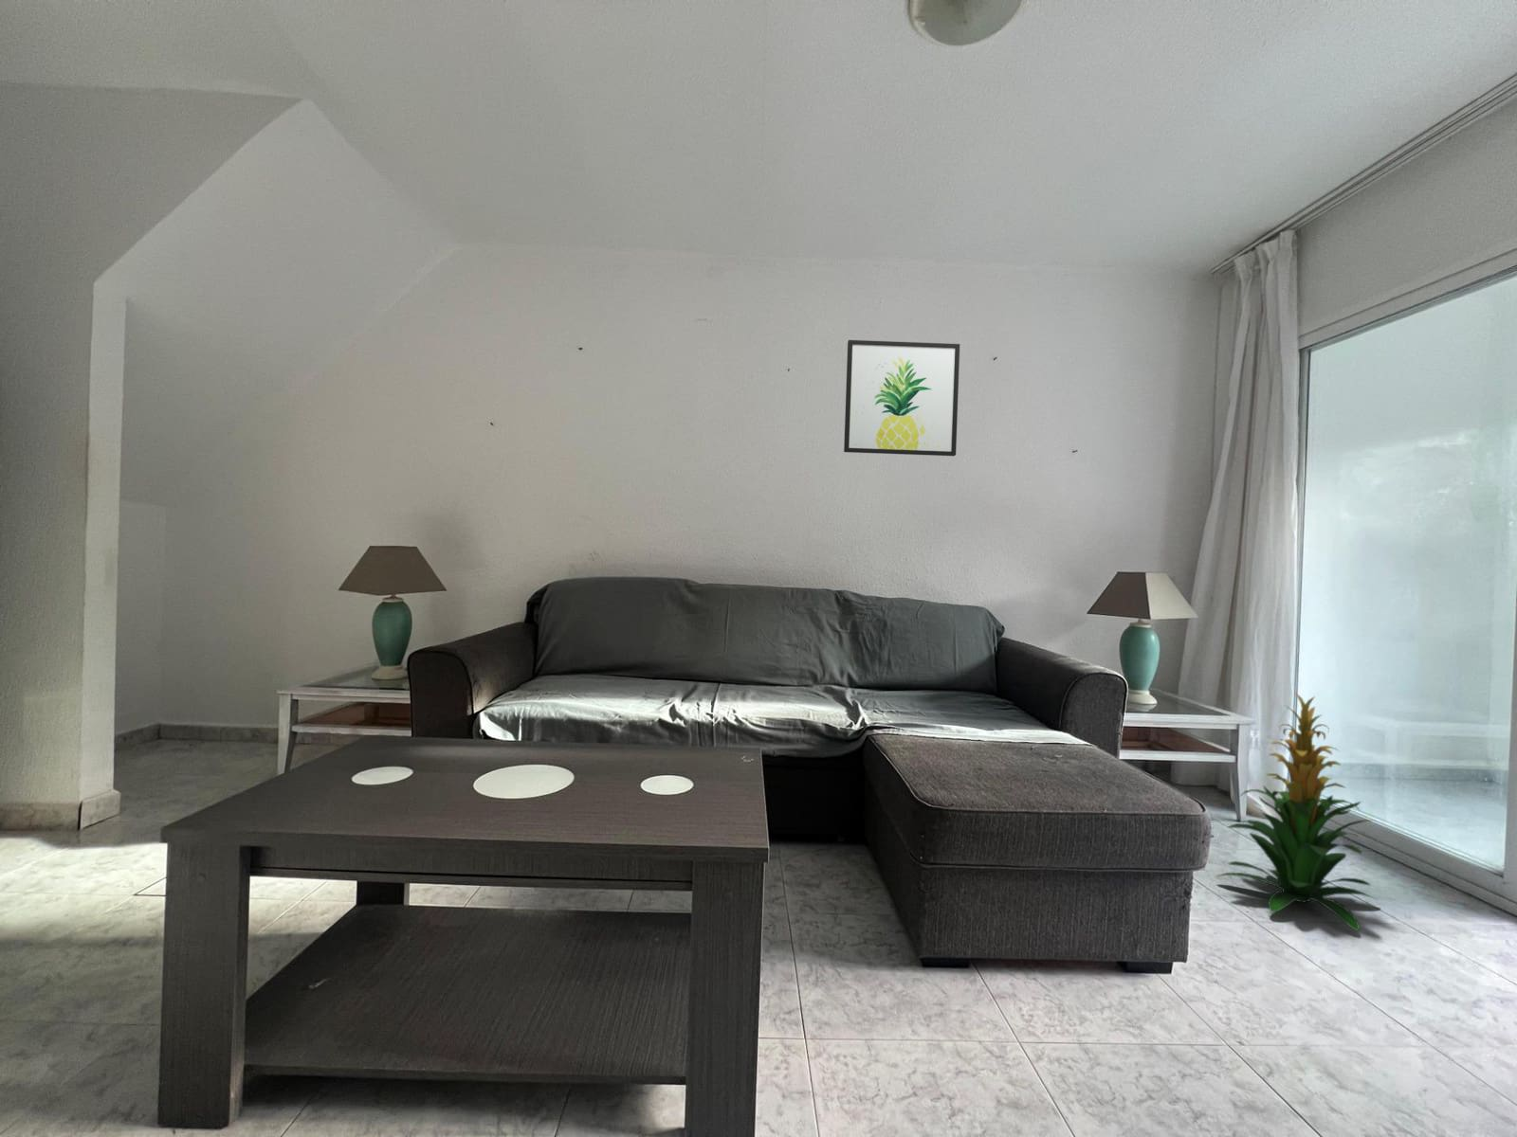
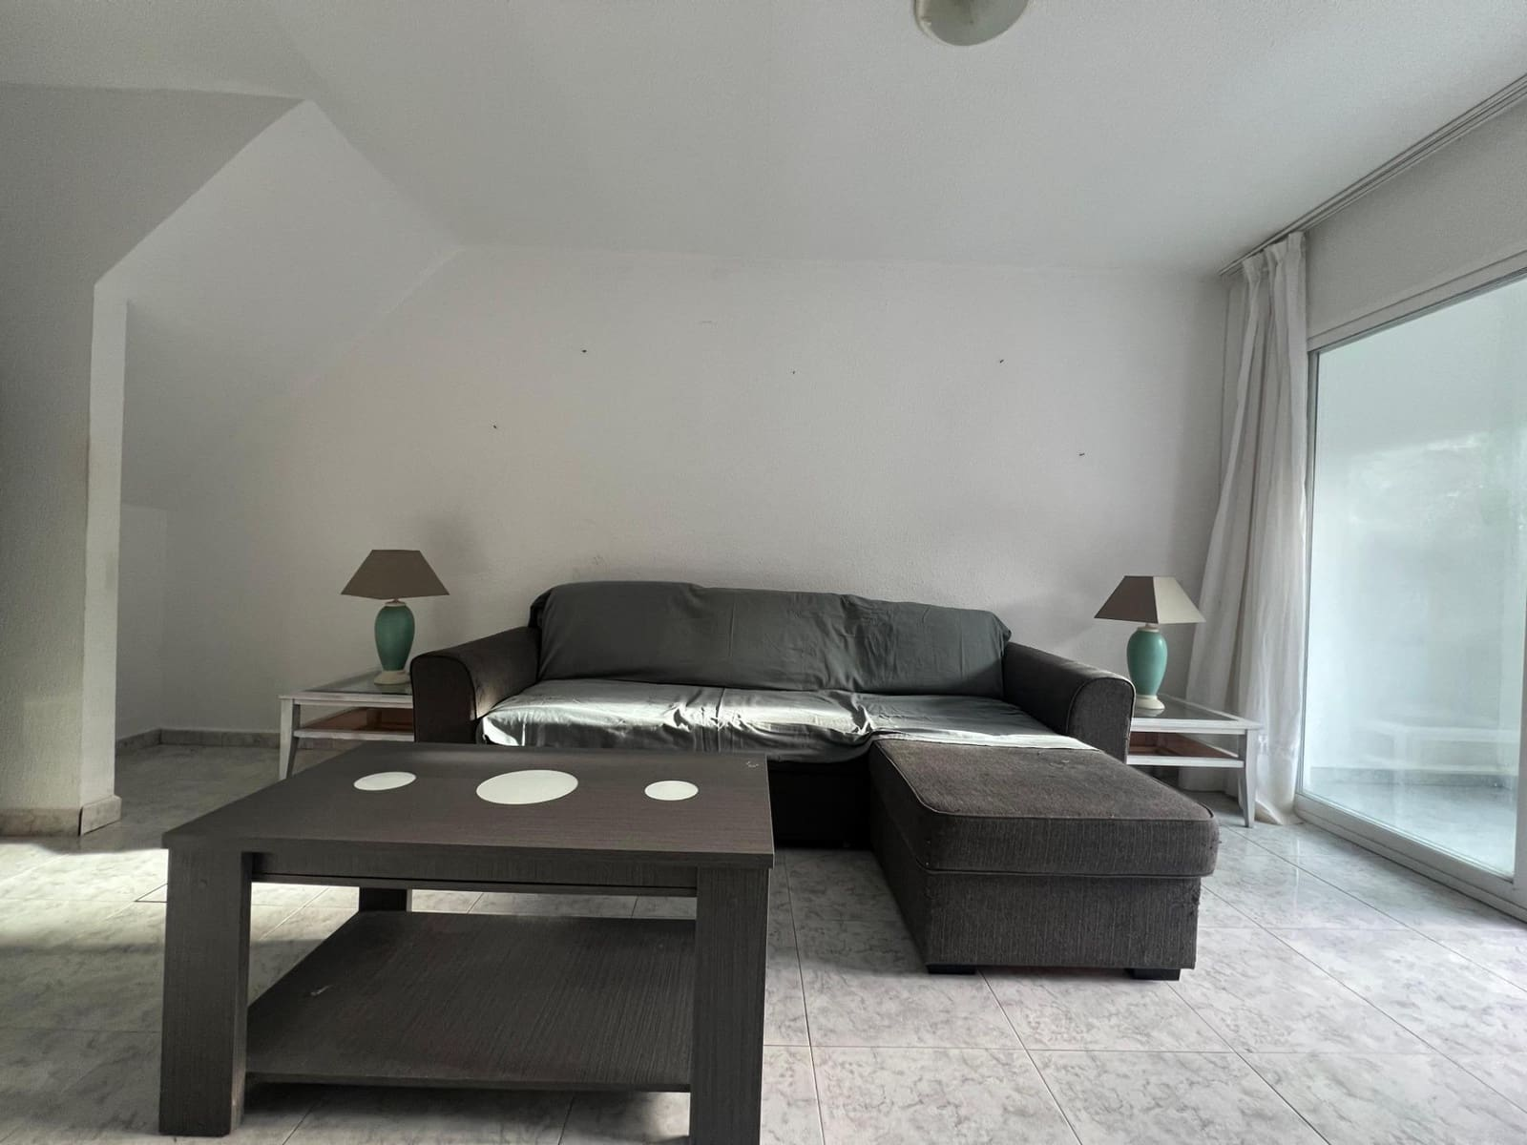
- indoor plant (1303, 798)
- wall art (901, 398)
